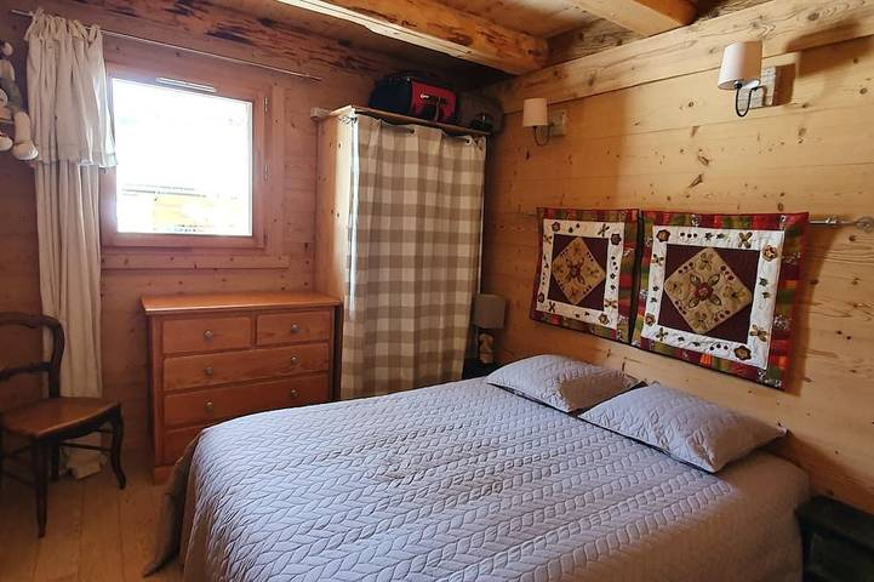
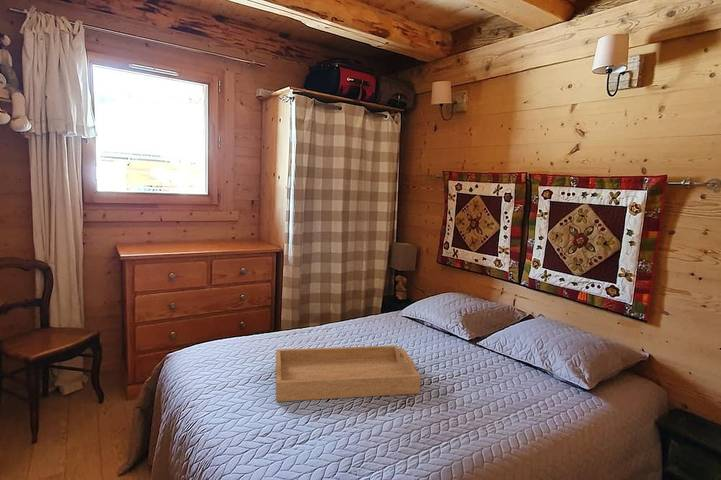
+ serving tray (343, 367)
